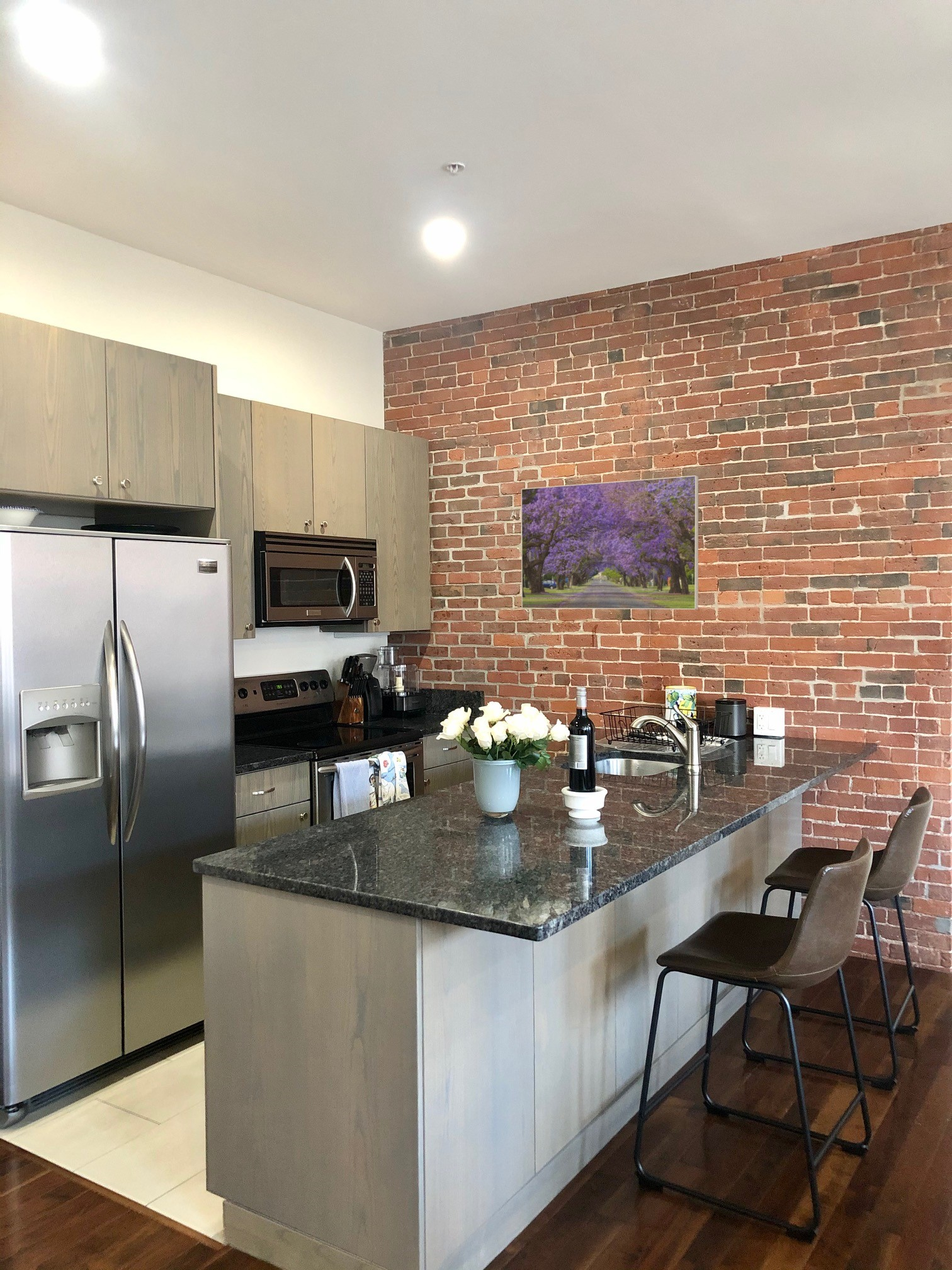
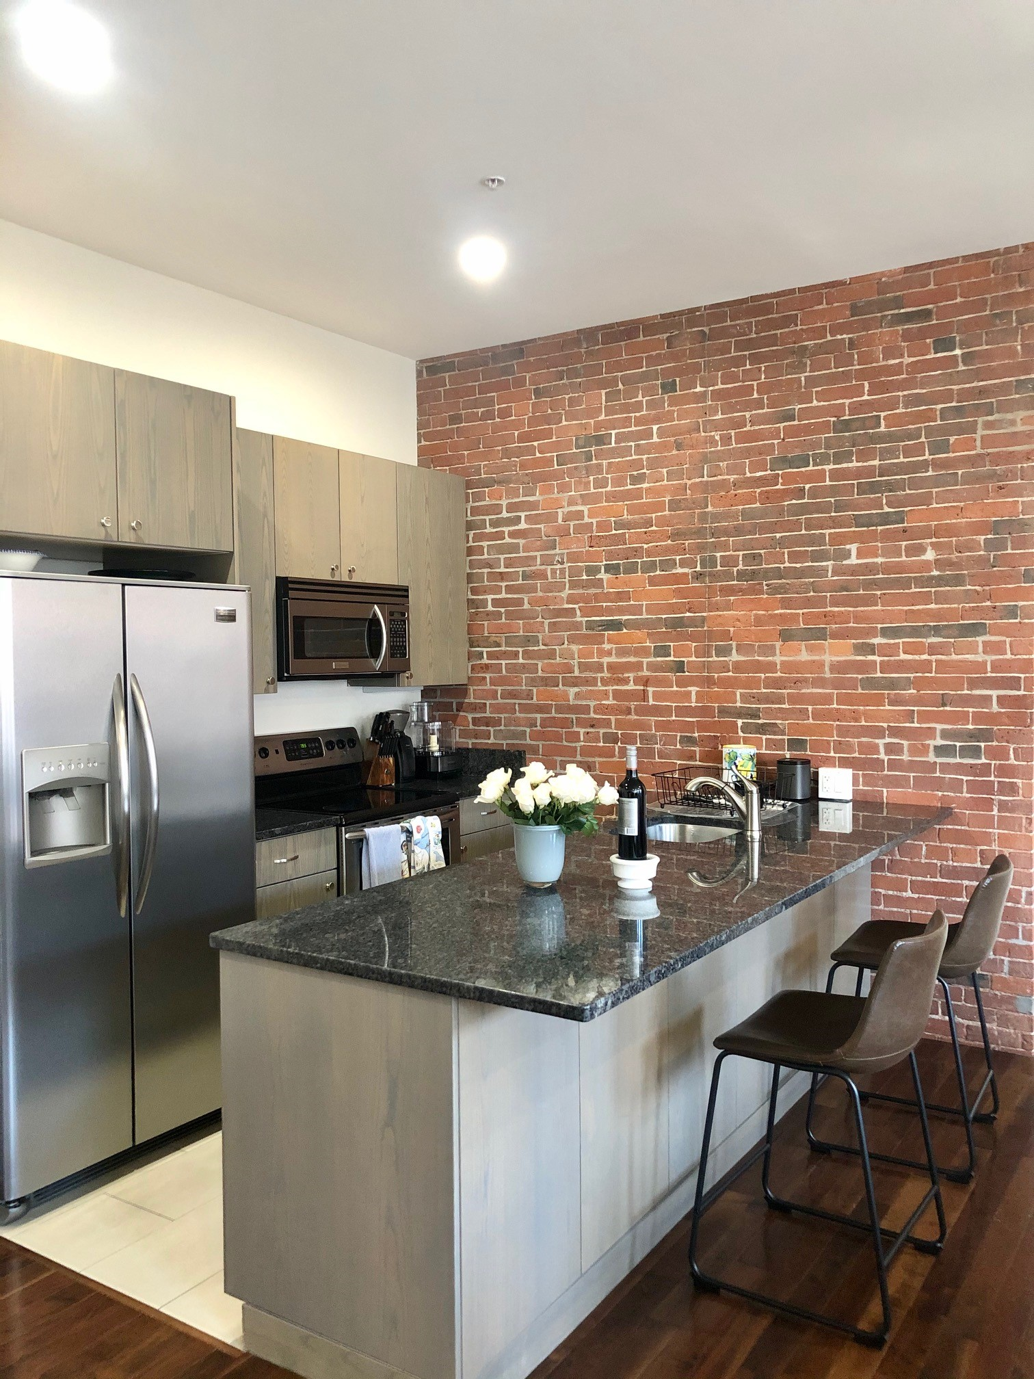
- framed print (605, 546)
